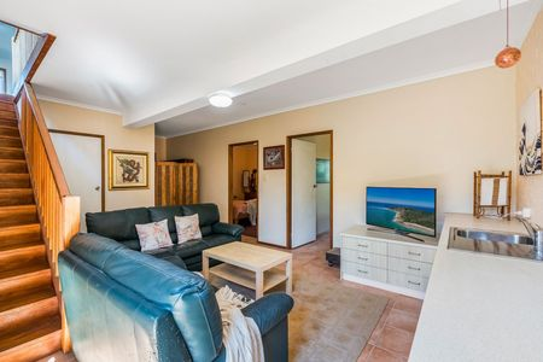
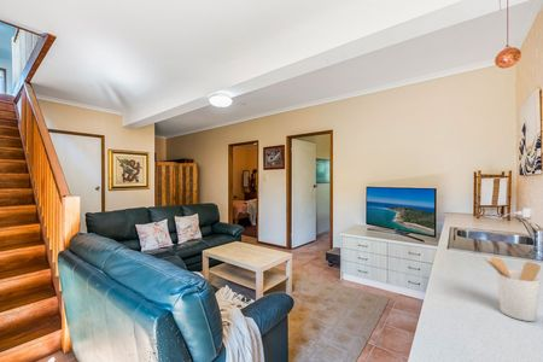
+ utensil holder (508, 285)
